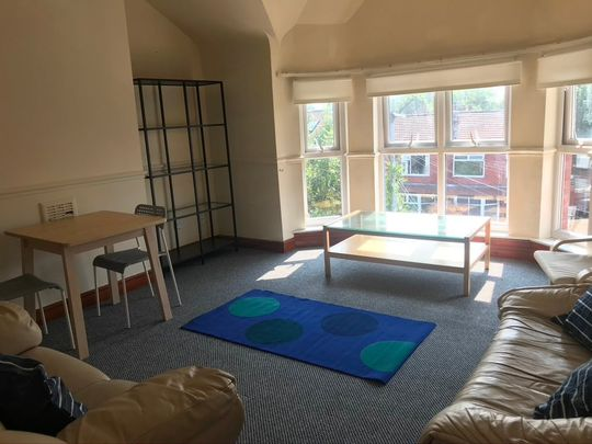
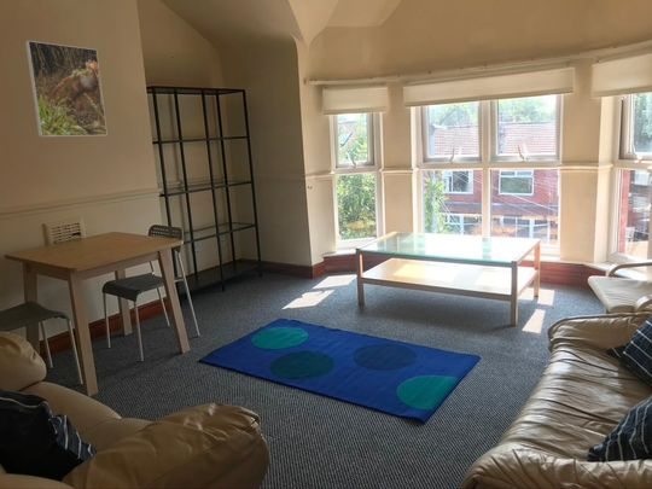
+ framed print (69, 91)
